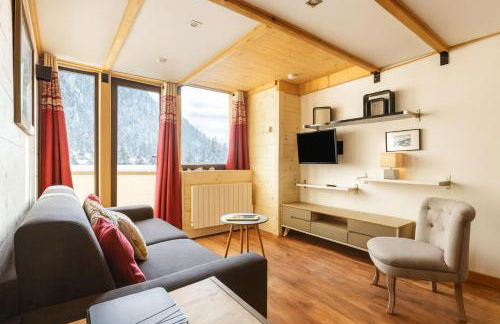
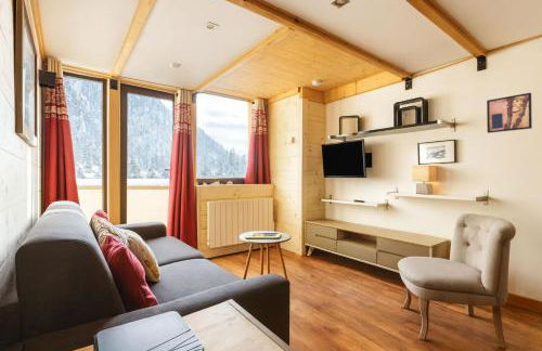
+ wall art (508, 114)
